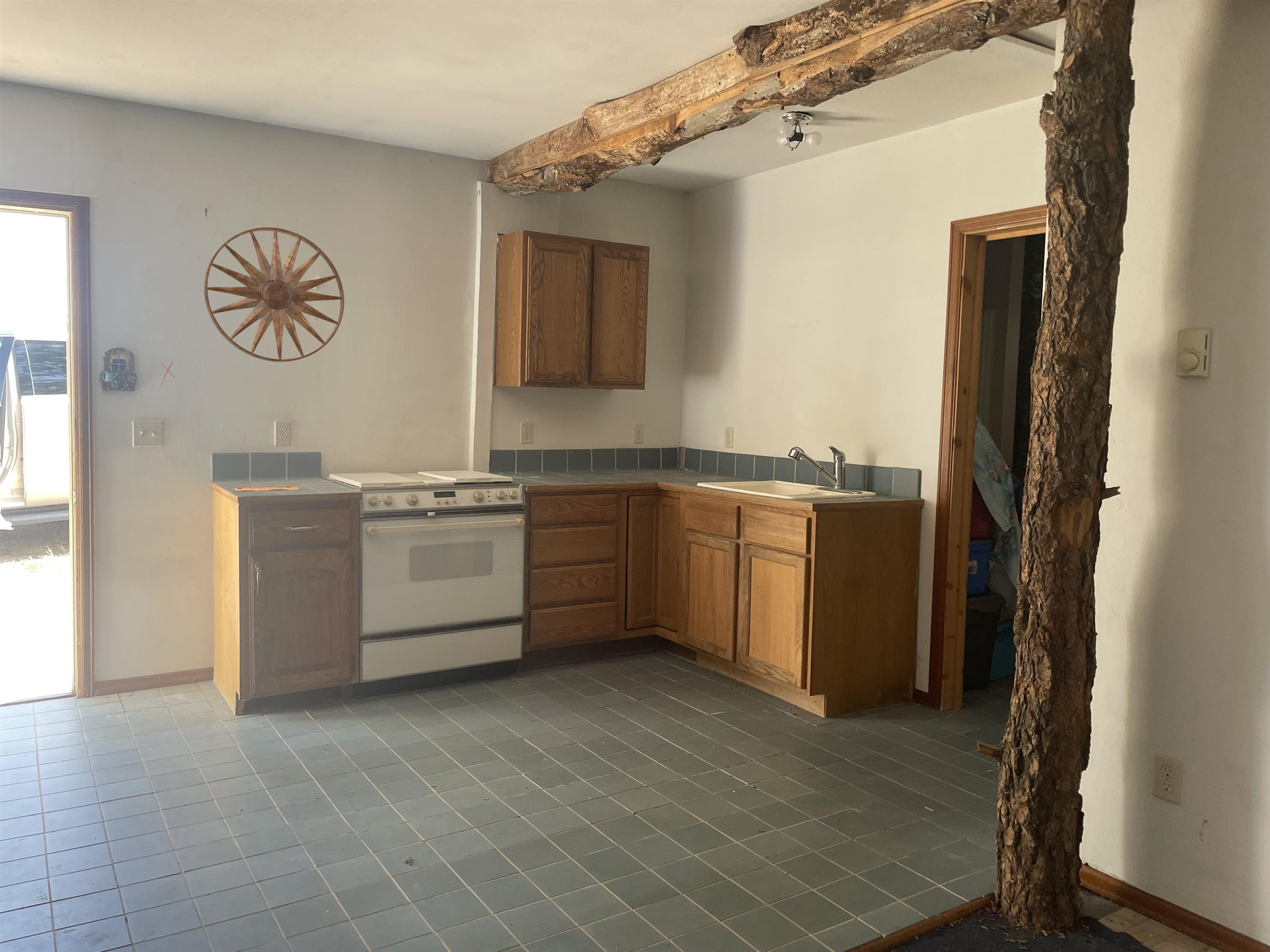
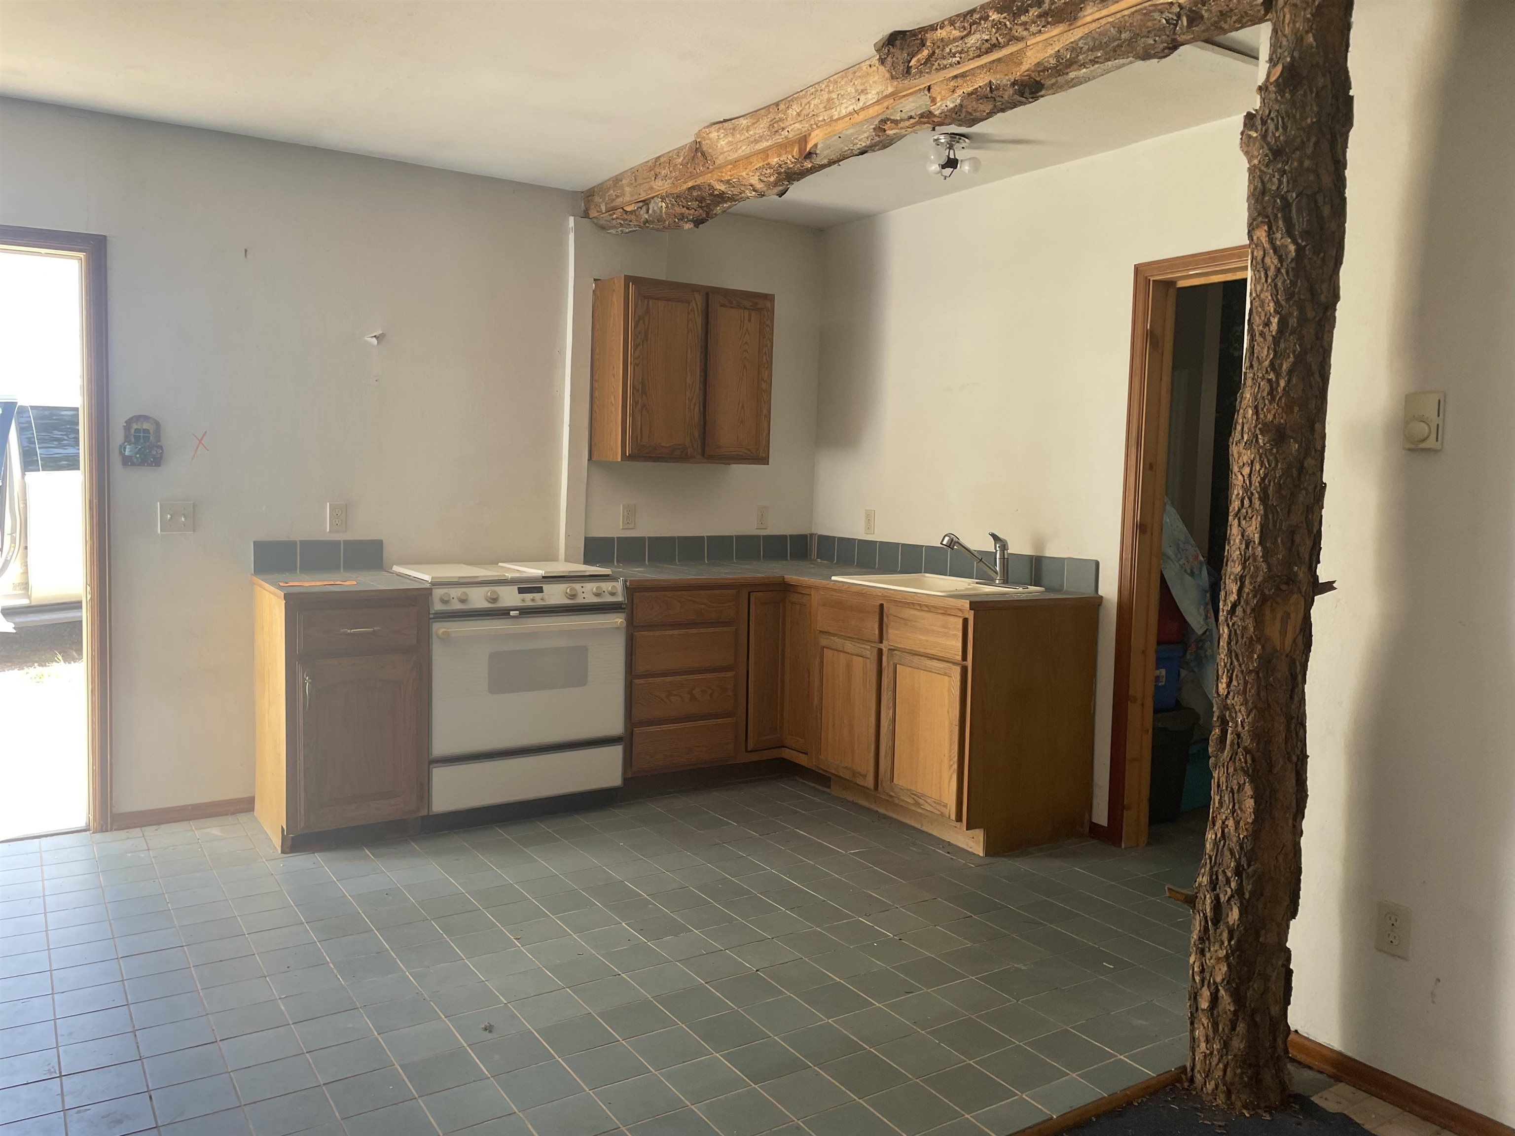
- wall art (277, 295)
